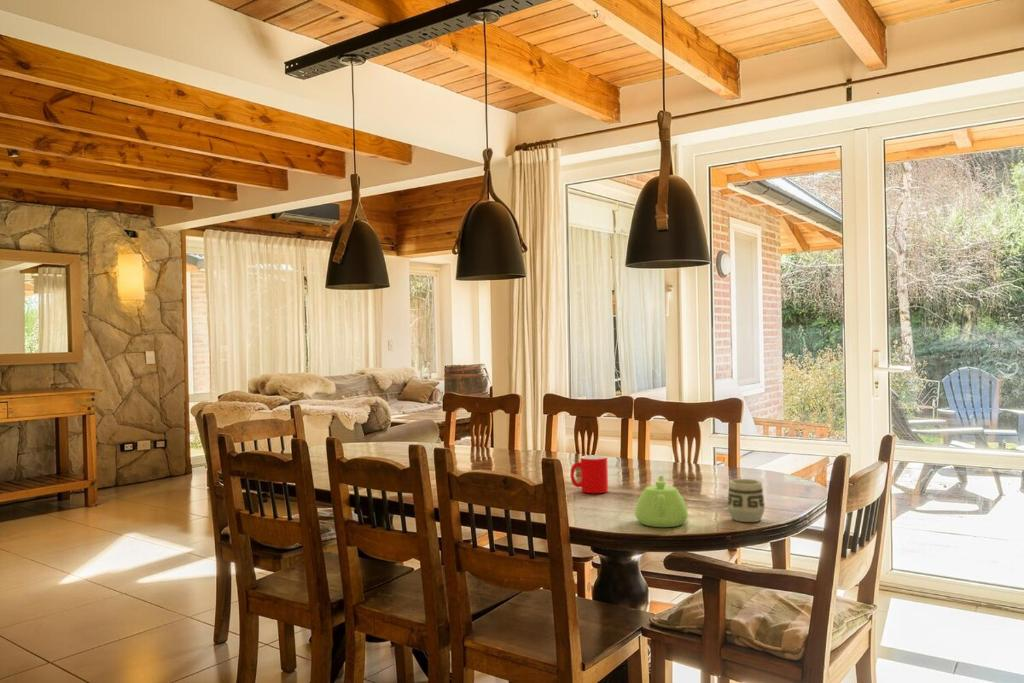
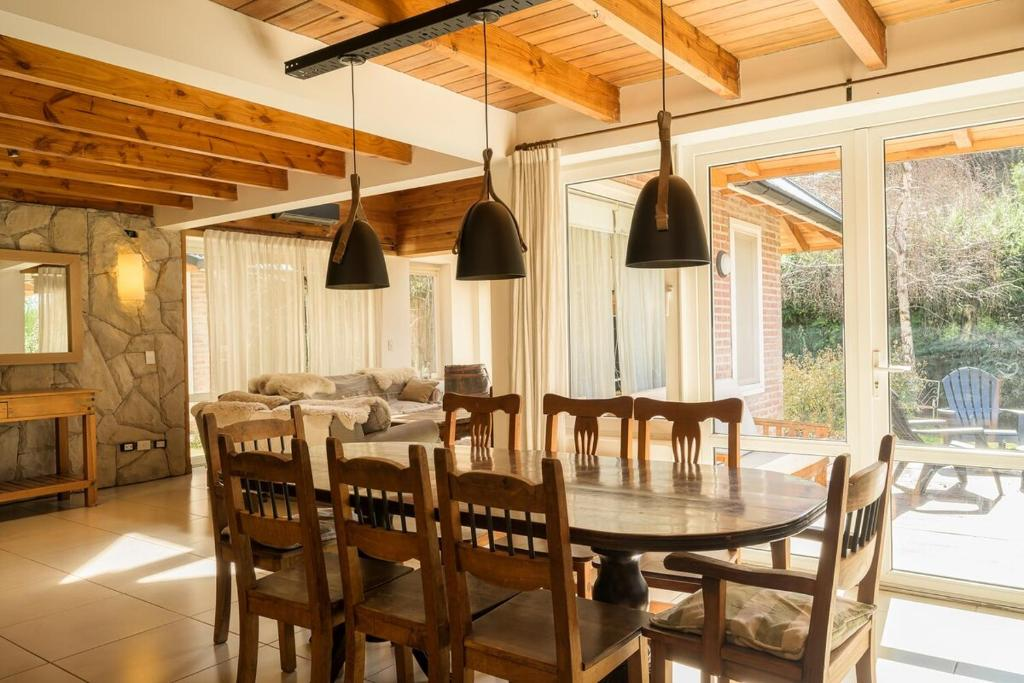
- cup (589, 474)
- teapot (660, 501)
- cup (745, 500)
